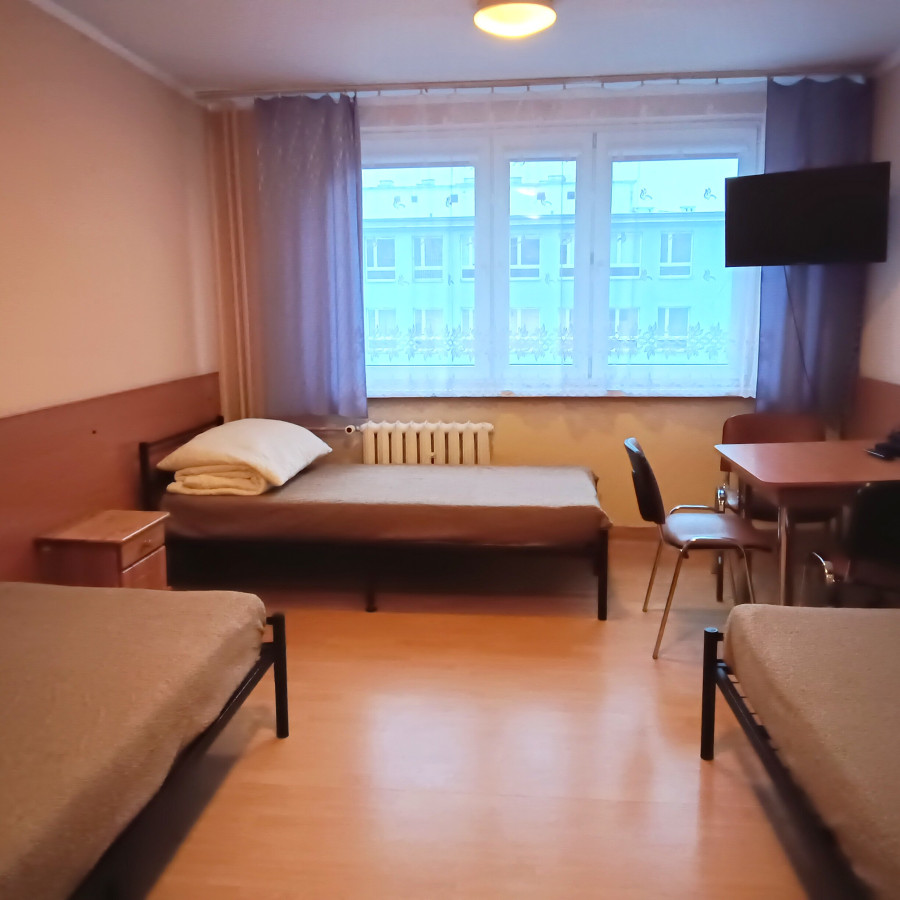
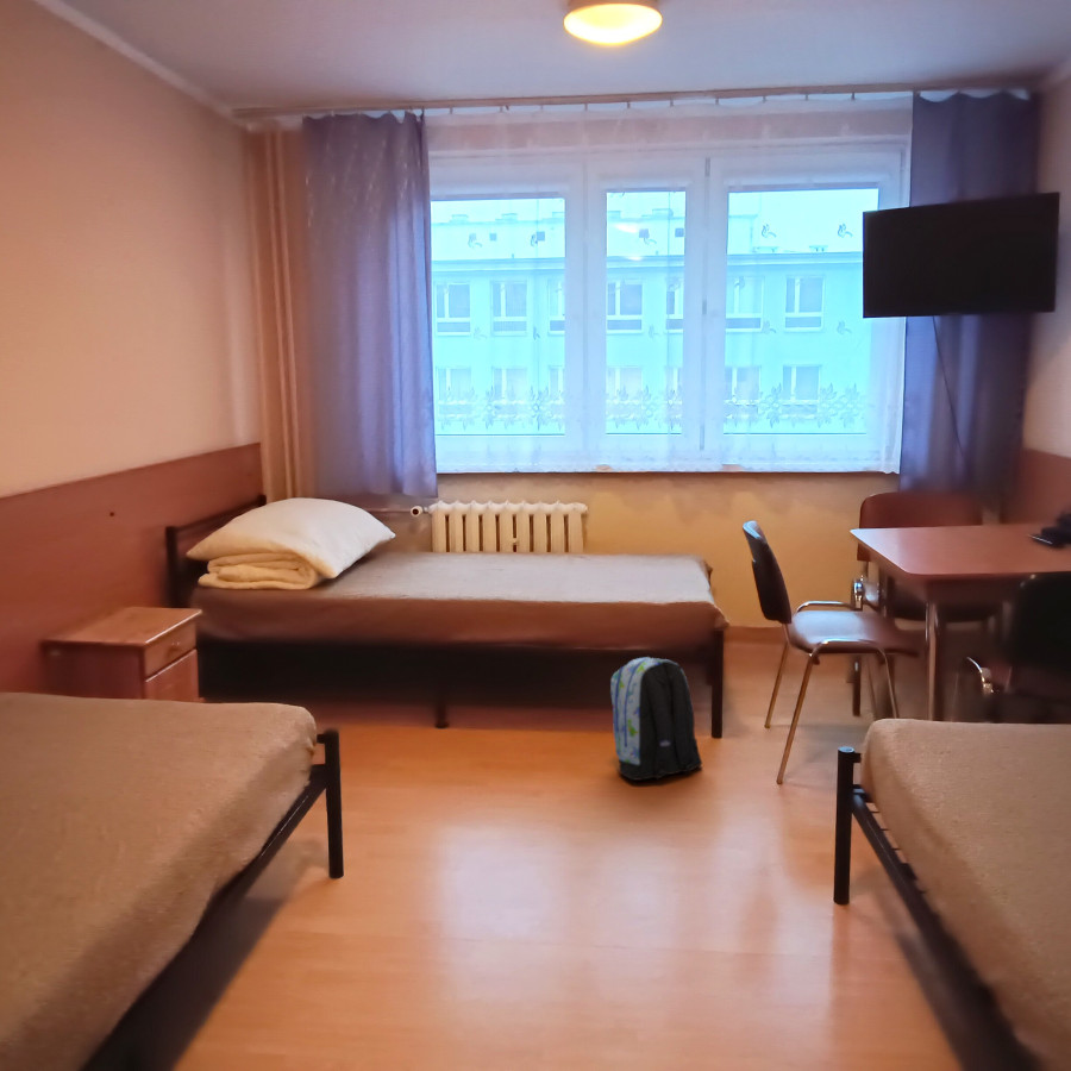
+ backpack (652, 712)
